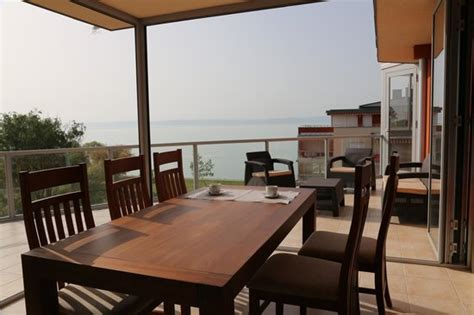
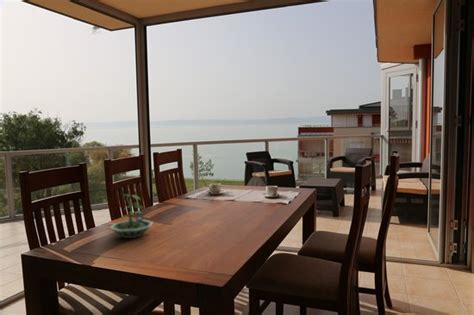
+ terrarium (129, 202)
